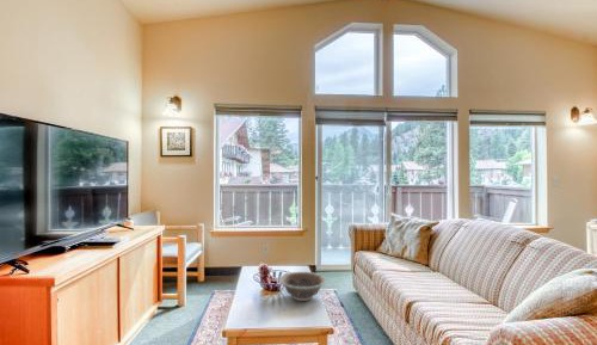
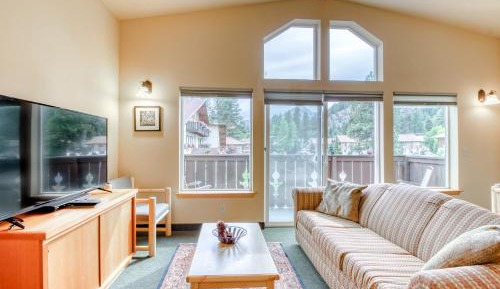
- decorative bowl (302, 288)
